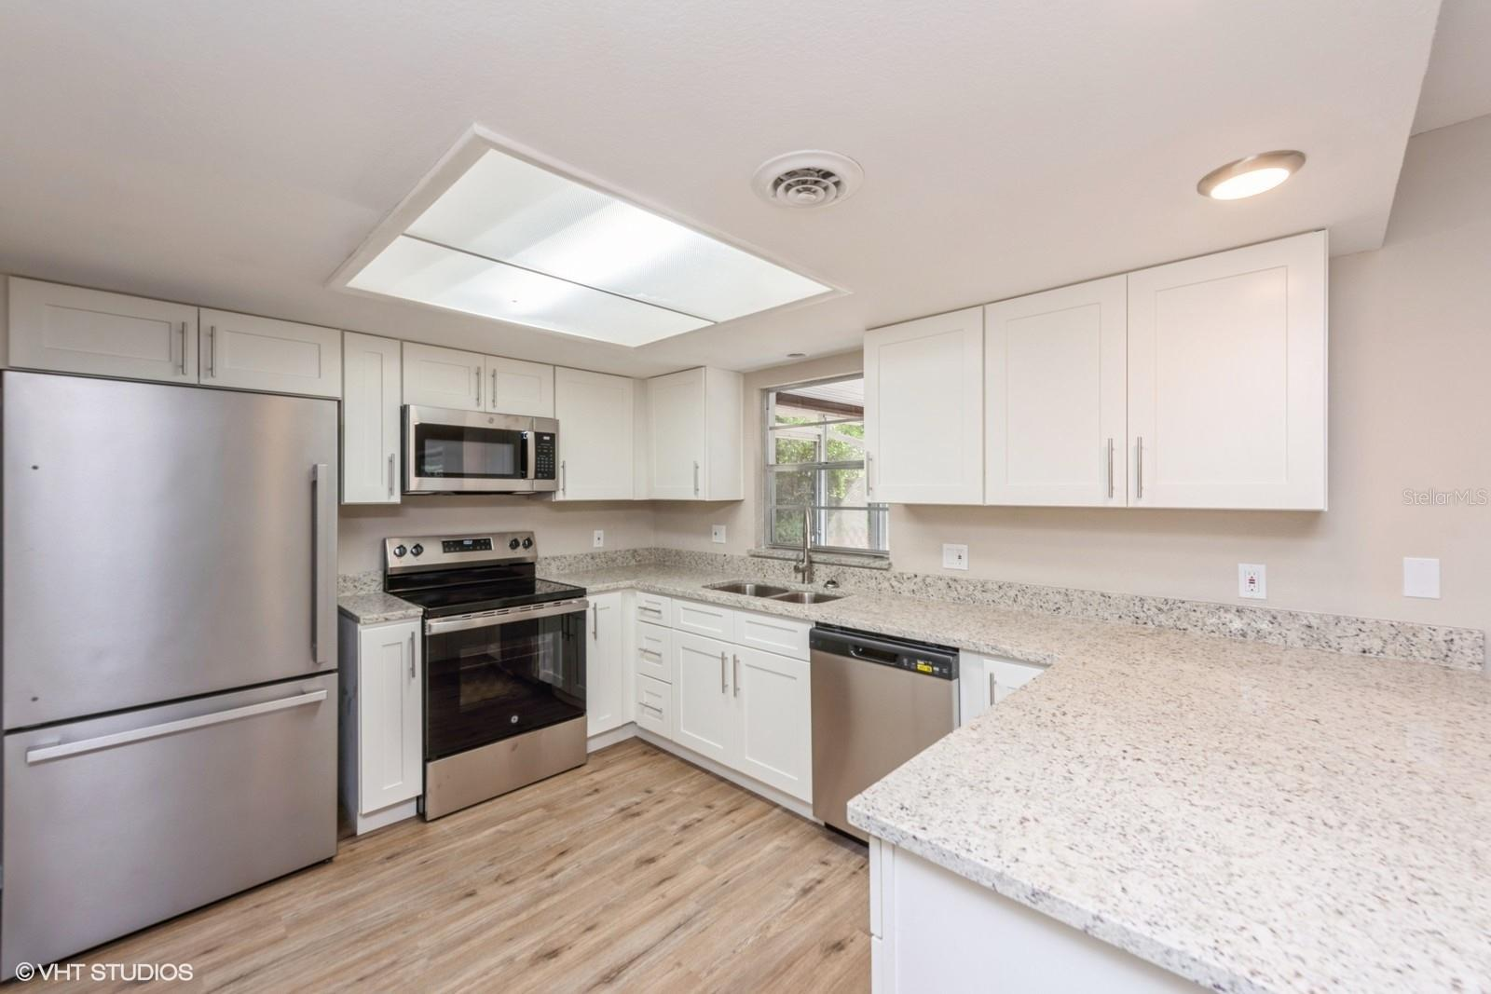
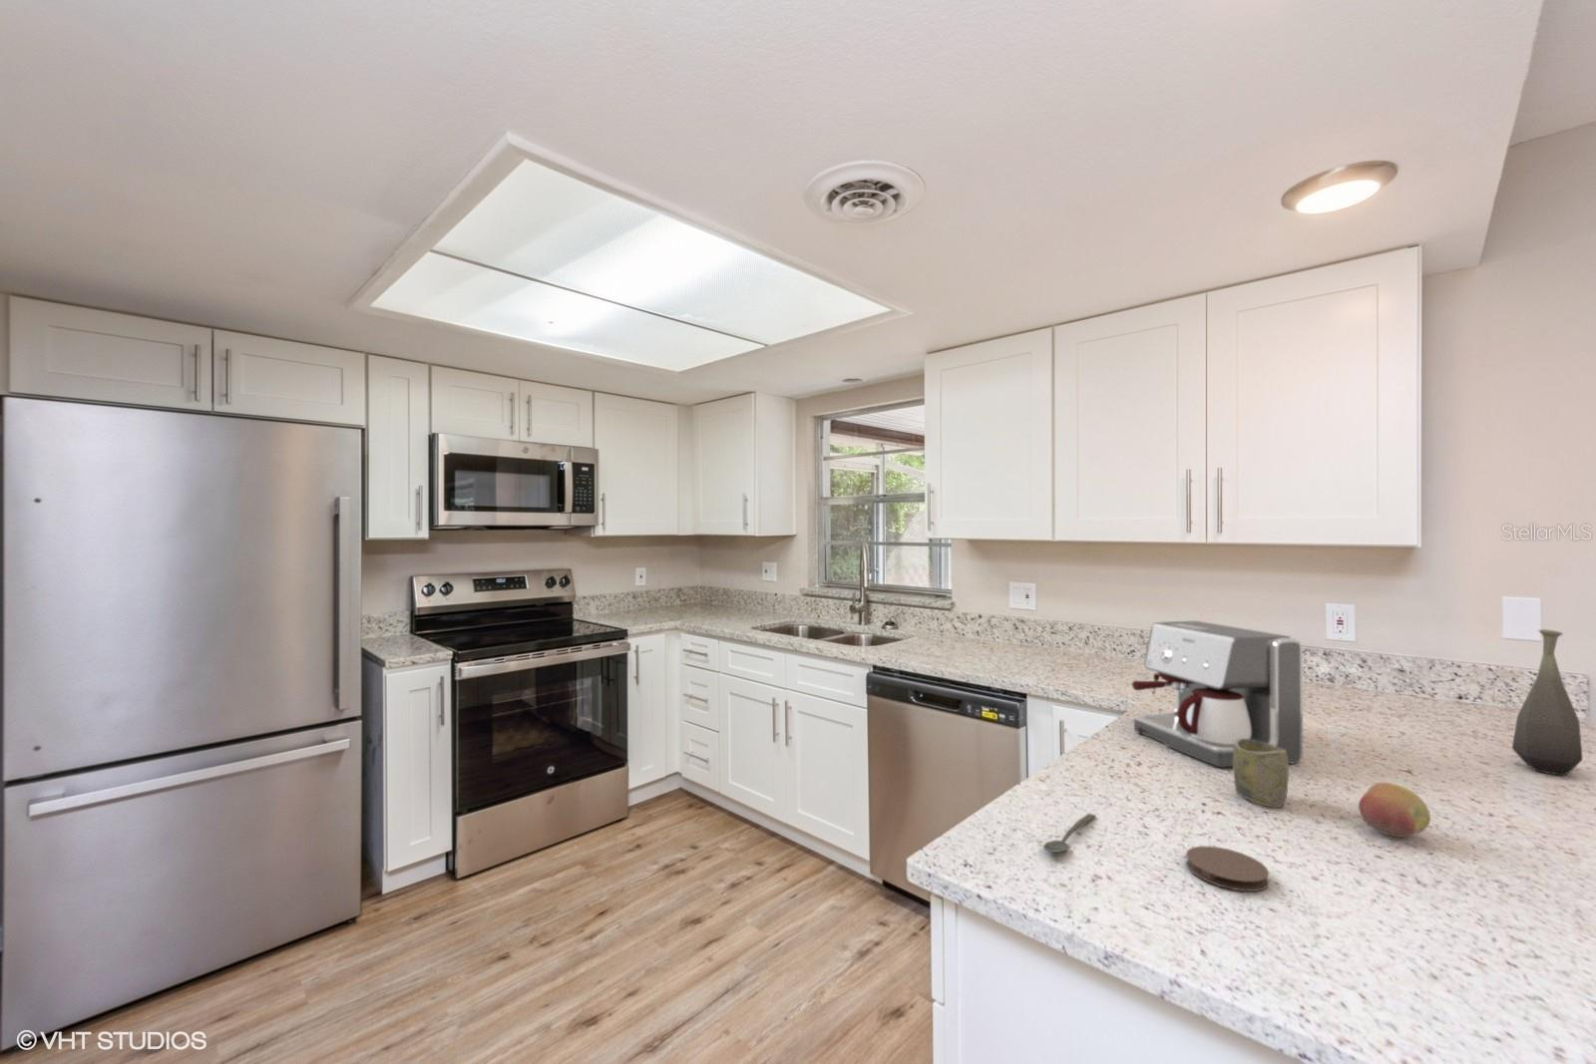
+ cup (1260, 772)
+ fruit (1392, 809)
+ bottle (1546, 699)
+ coffee maker (1212, 686)
+ coaster (1226, 867)
+ spoon (1071, 831)
